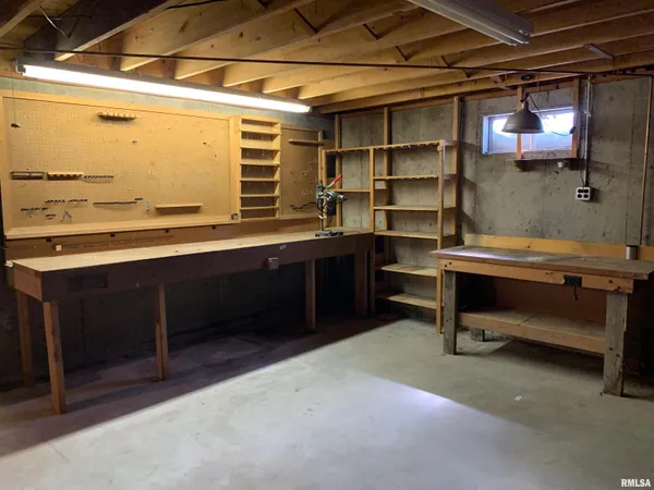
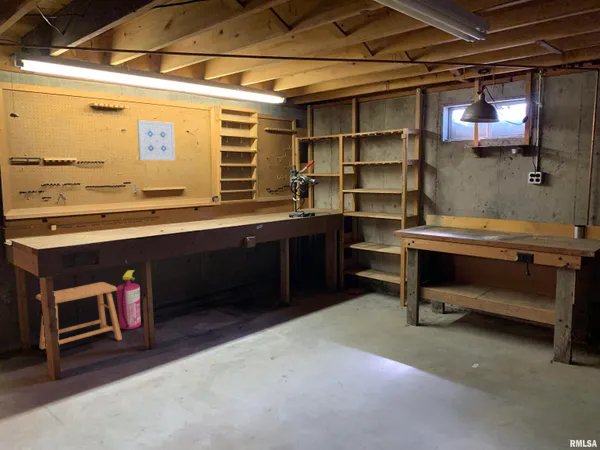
+ stool (81, 324)
+ wall art (156, 140)
+ fire extinguisher (128, 299)
